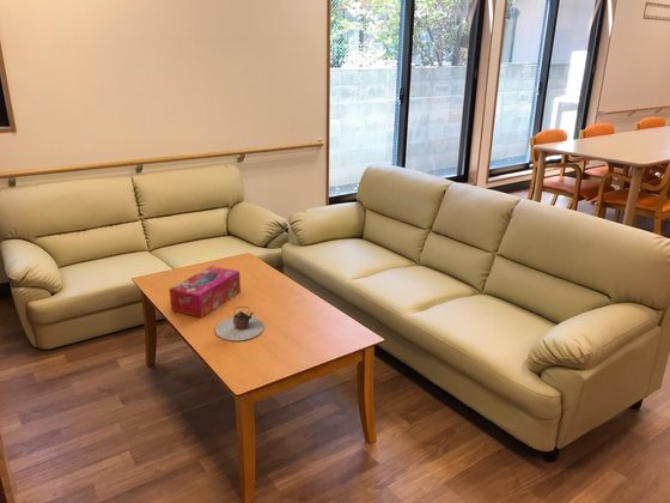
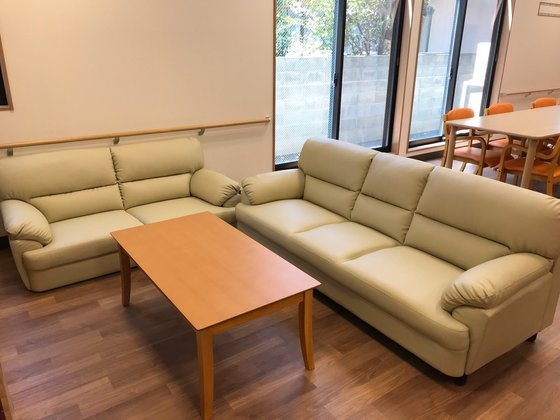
- teapot (238, 317)
- tissue box (206, 290)
